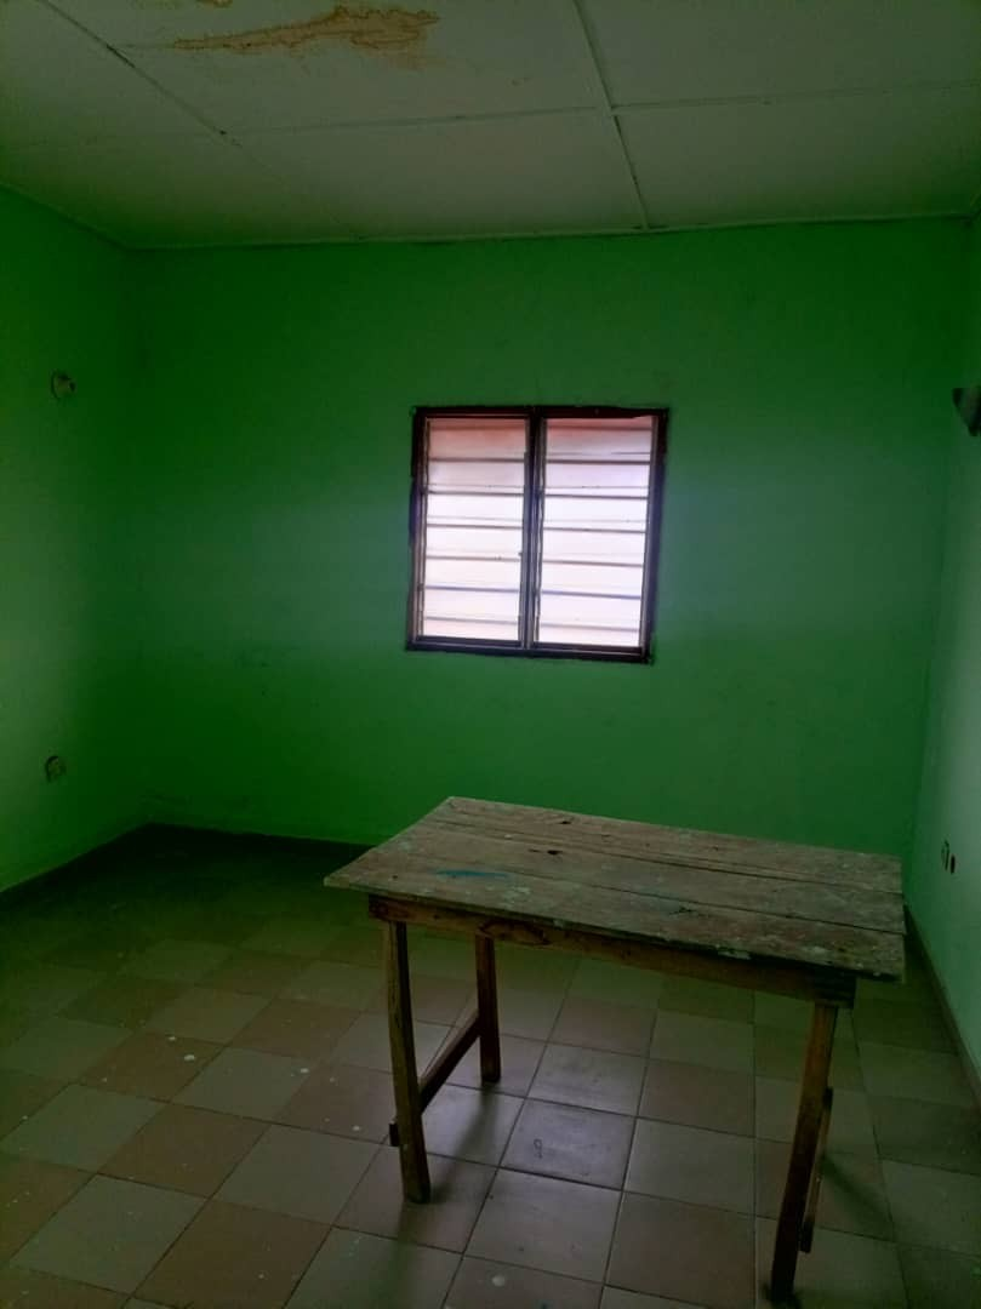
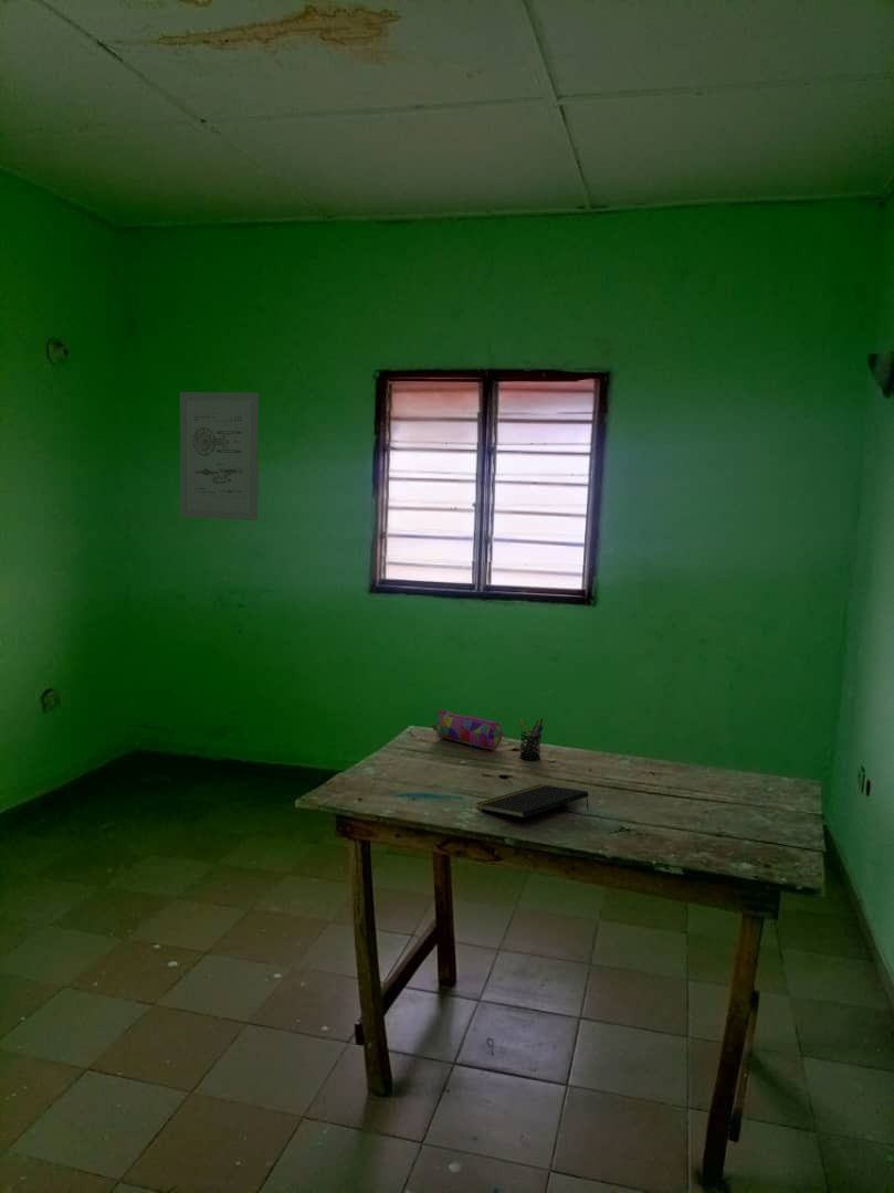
+ pencil case (467, 729)
+ pen holder (533, 736)
+ notepad (533, 800)
+ wall art (218, 456)
